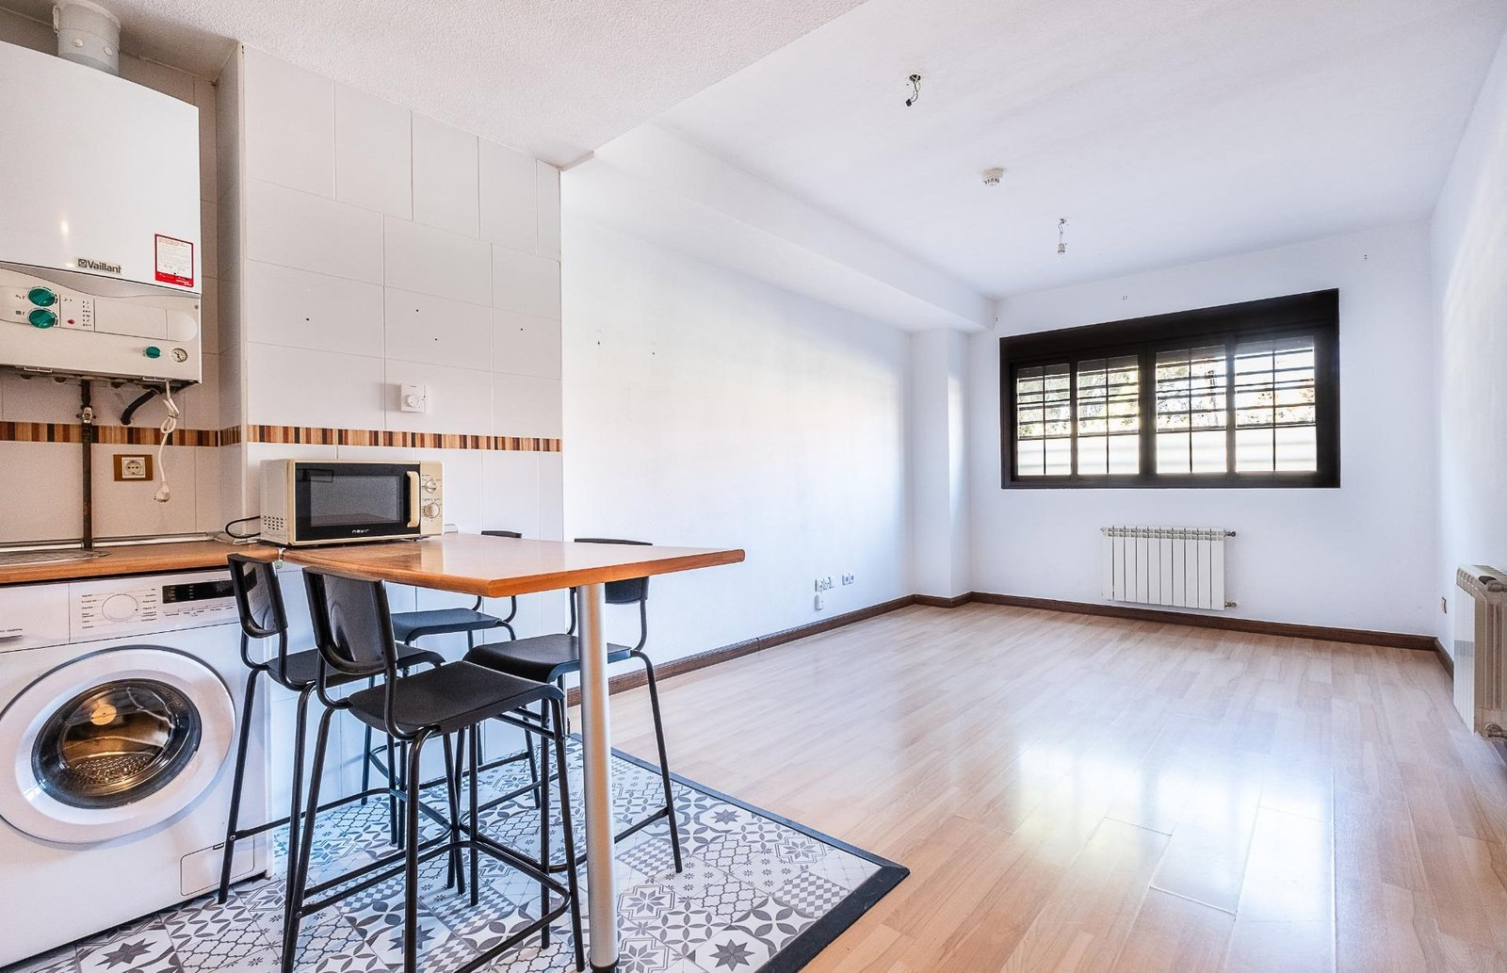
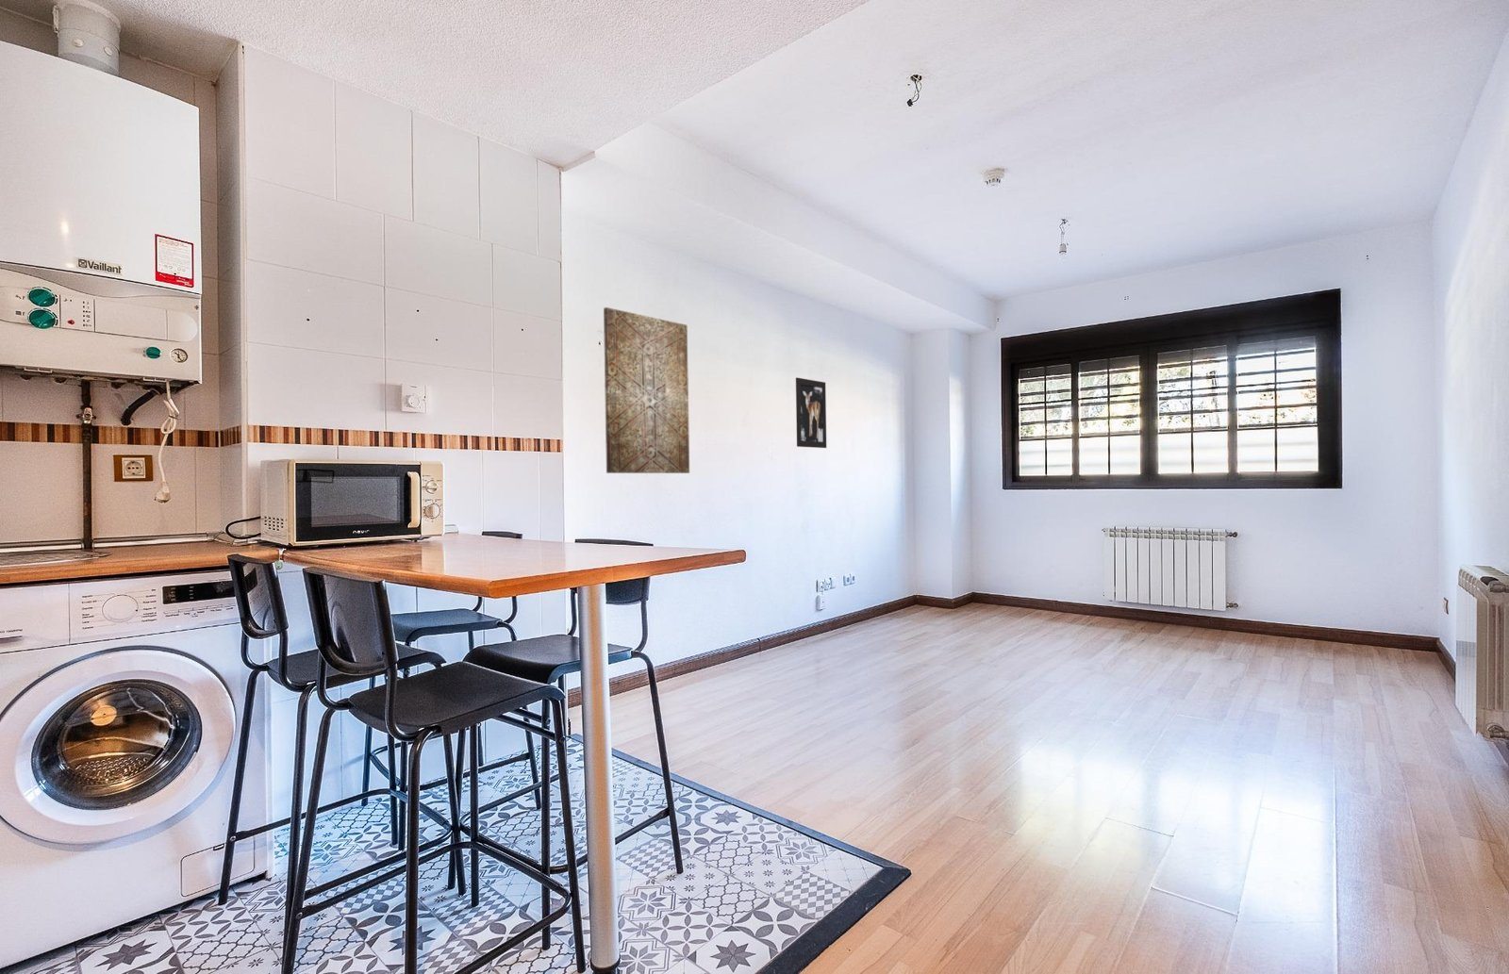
+ wall art (811, 413)
+ wall art (648, 395)
